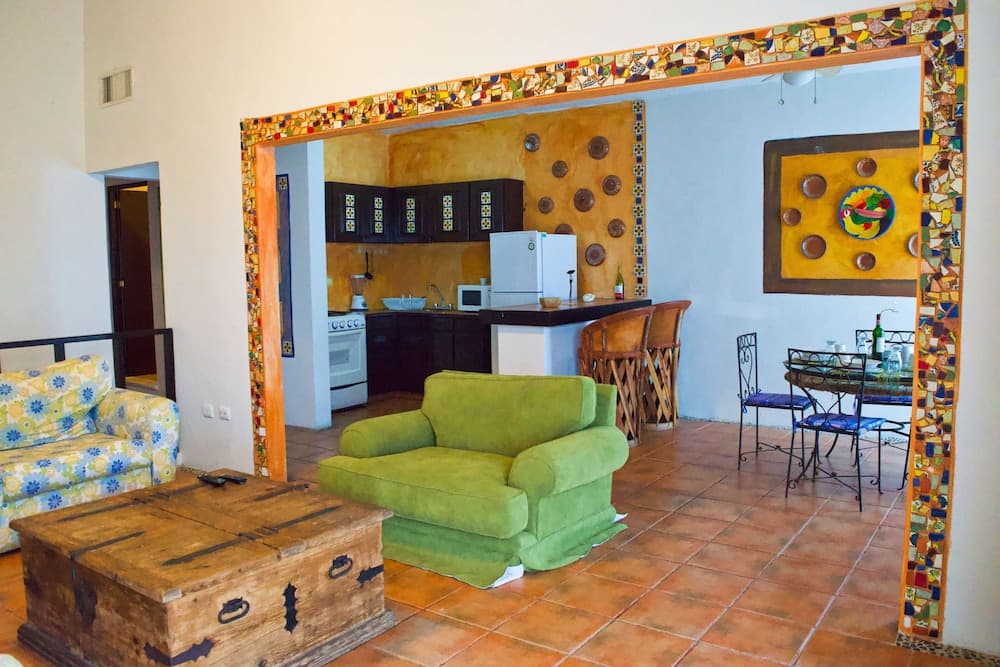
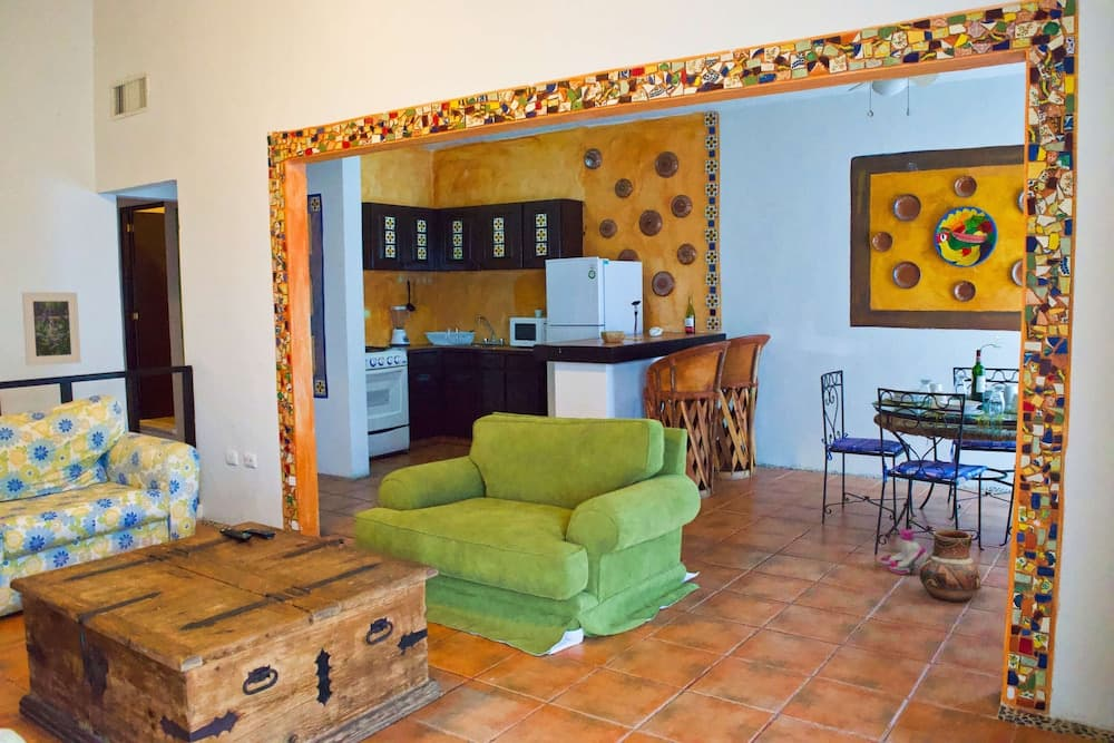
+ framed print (51, 327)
+ ceramic pot (949, 565)
+ boots (903, 548)
